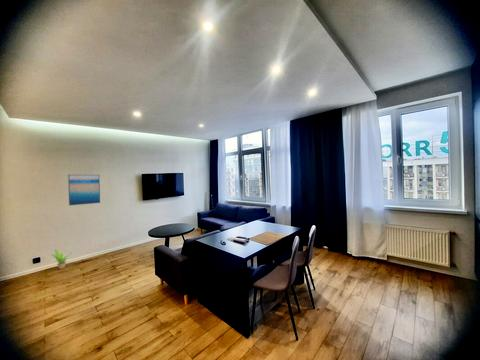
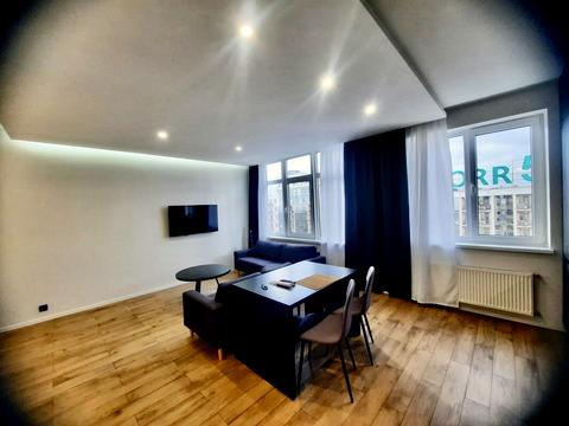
- wall art (84, 189)
- potted plant (62, 259)
